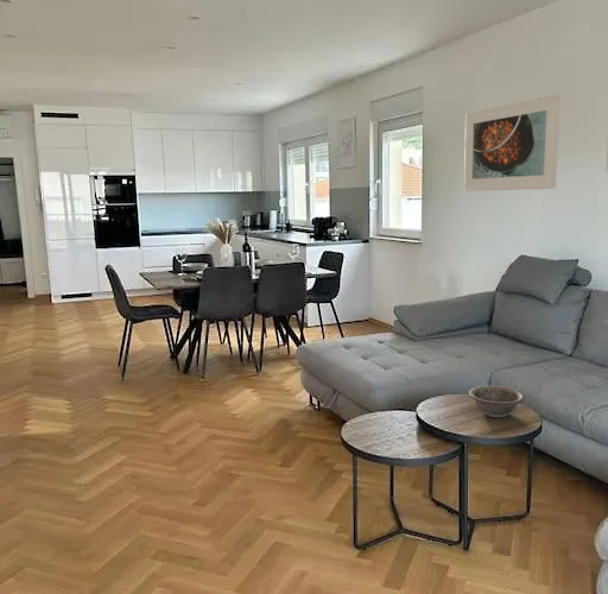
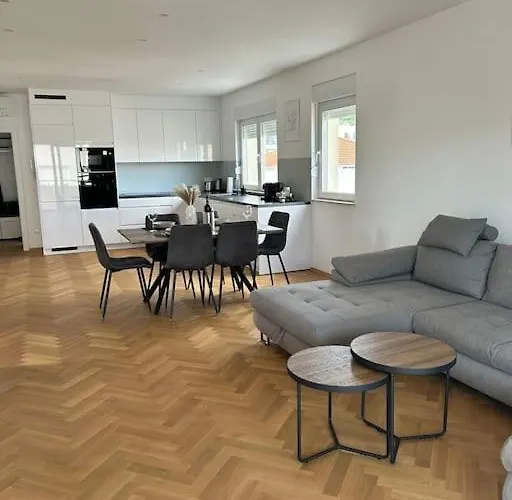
- decorative bowl (495, 403)
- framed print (506, 147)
